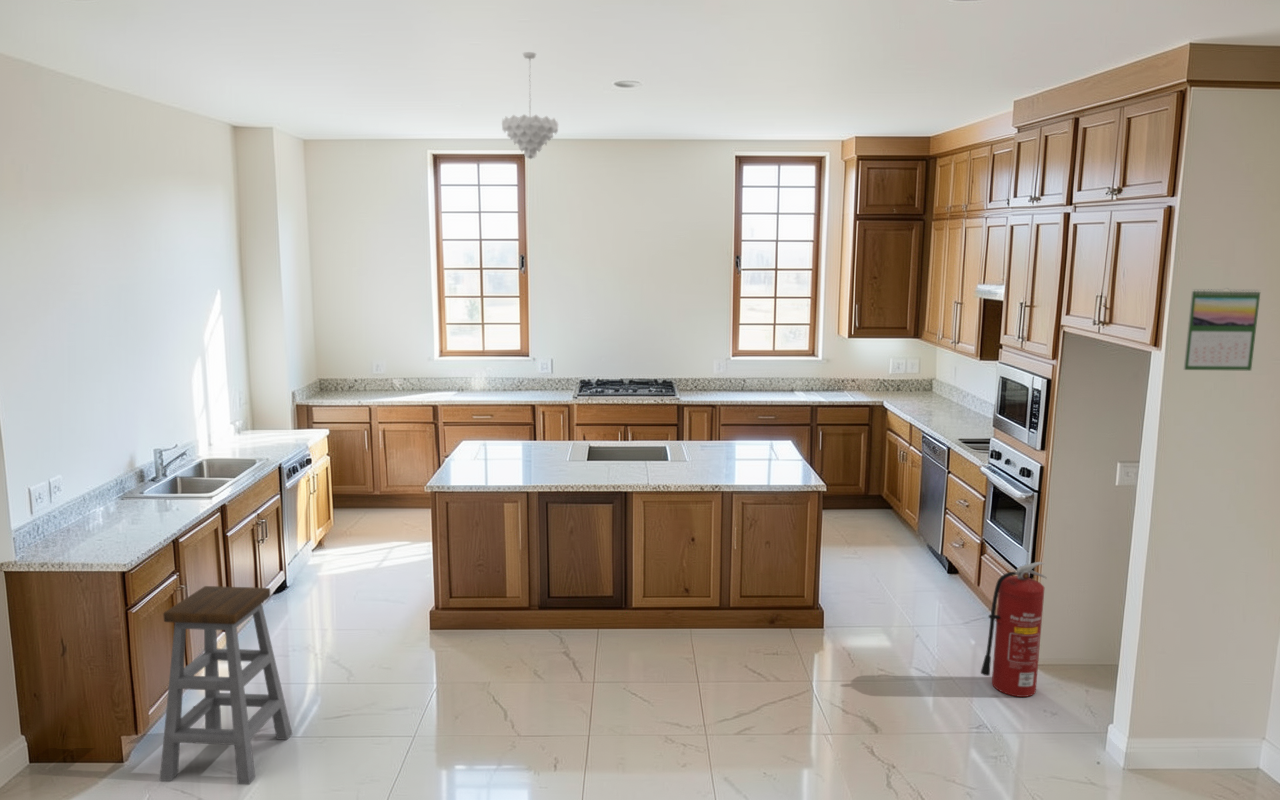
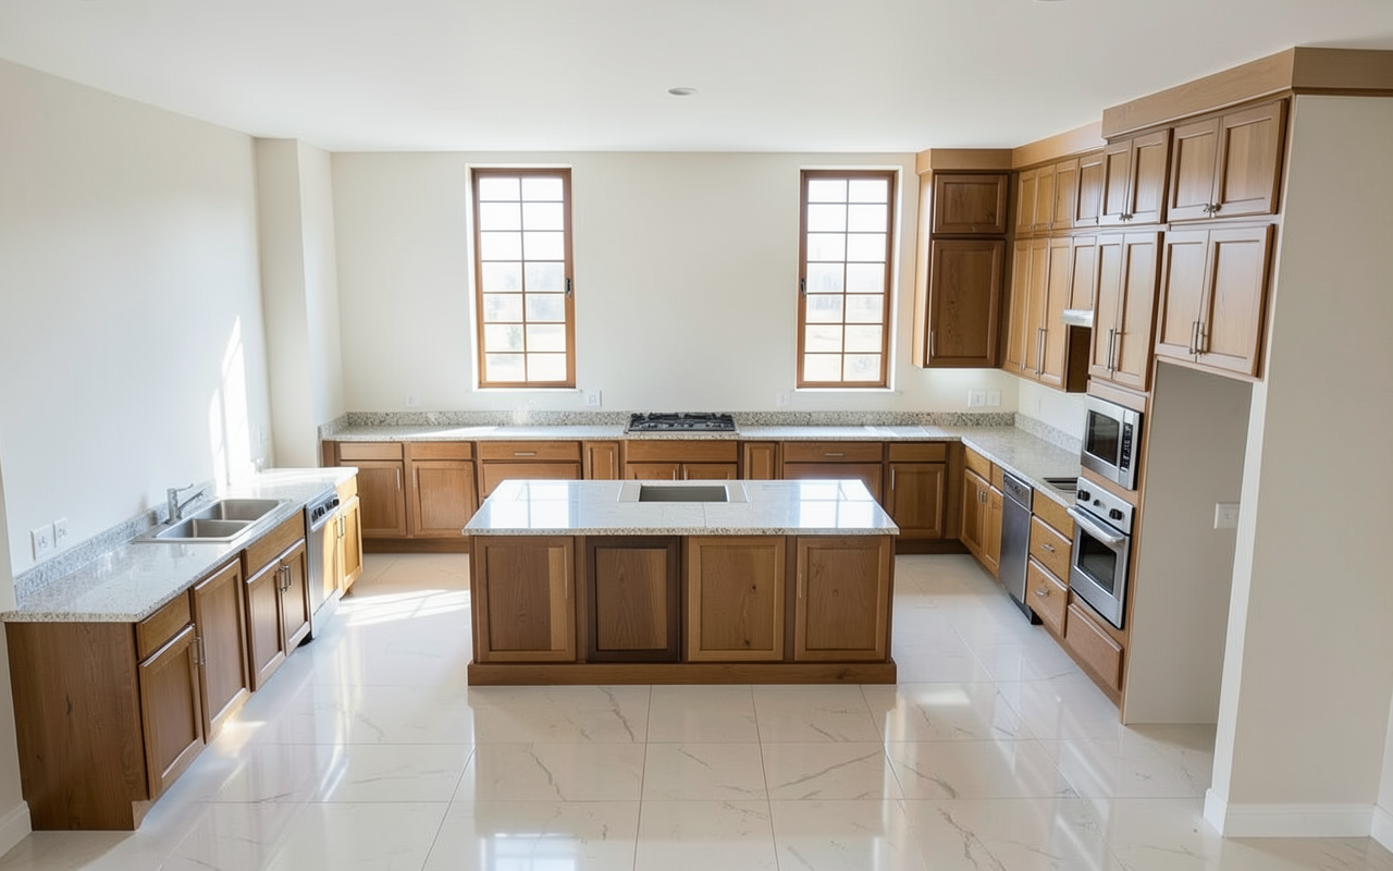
- fire extinguisher (1012, 625)
- calendar (1221, 329)
- pendant light (530, 106)
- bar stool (224, 678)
